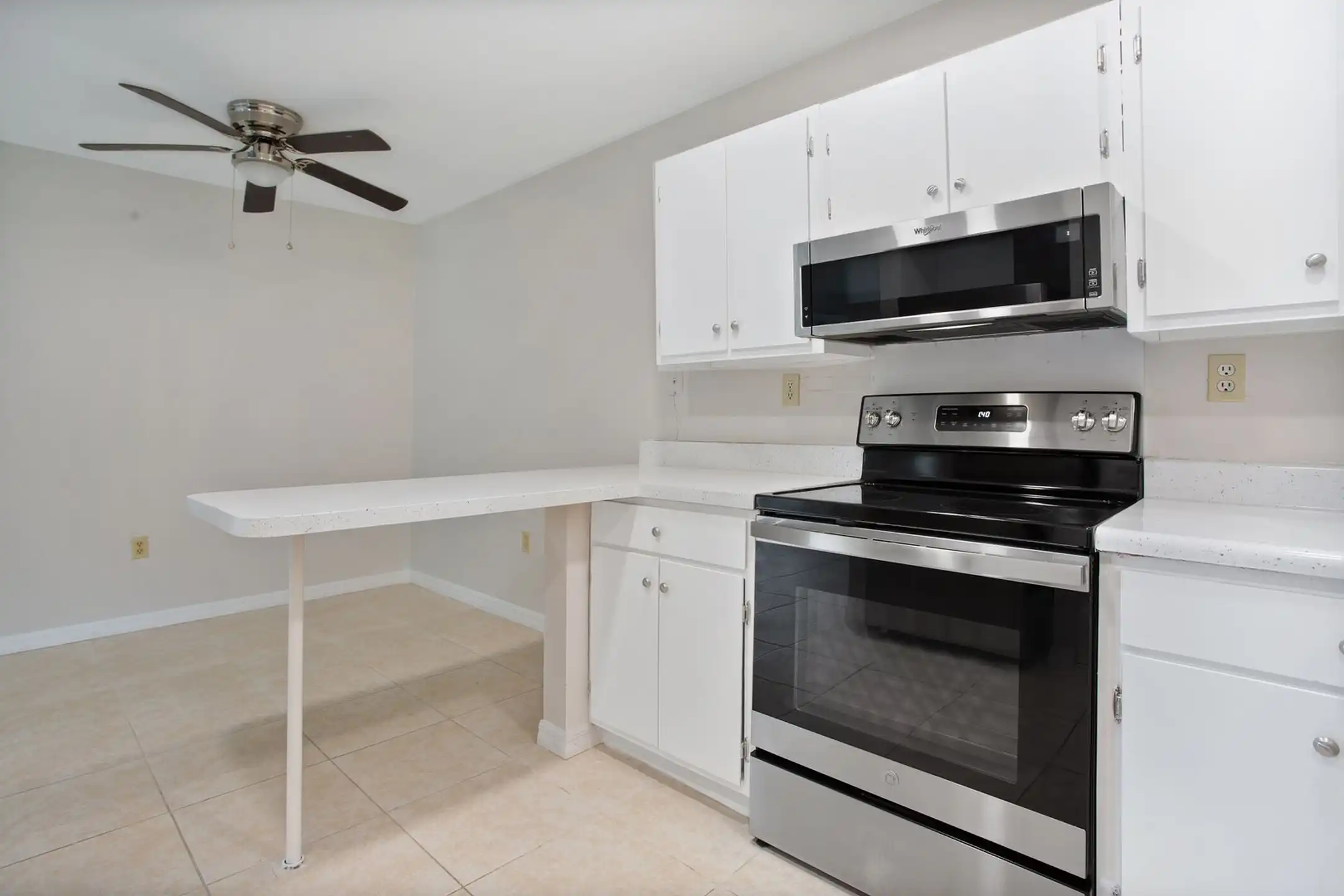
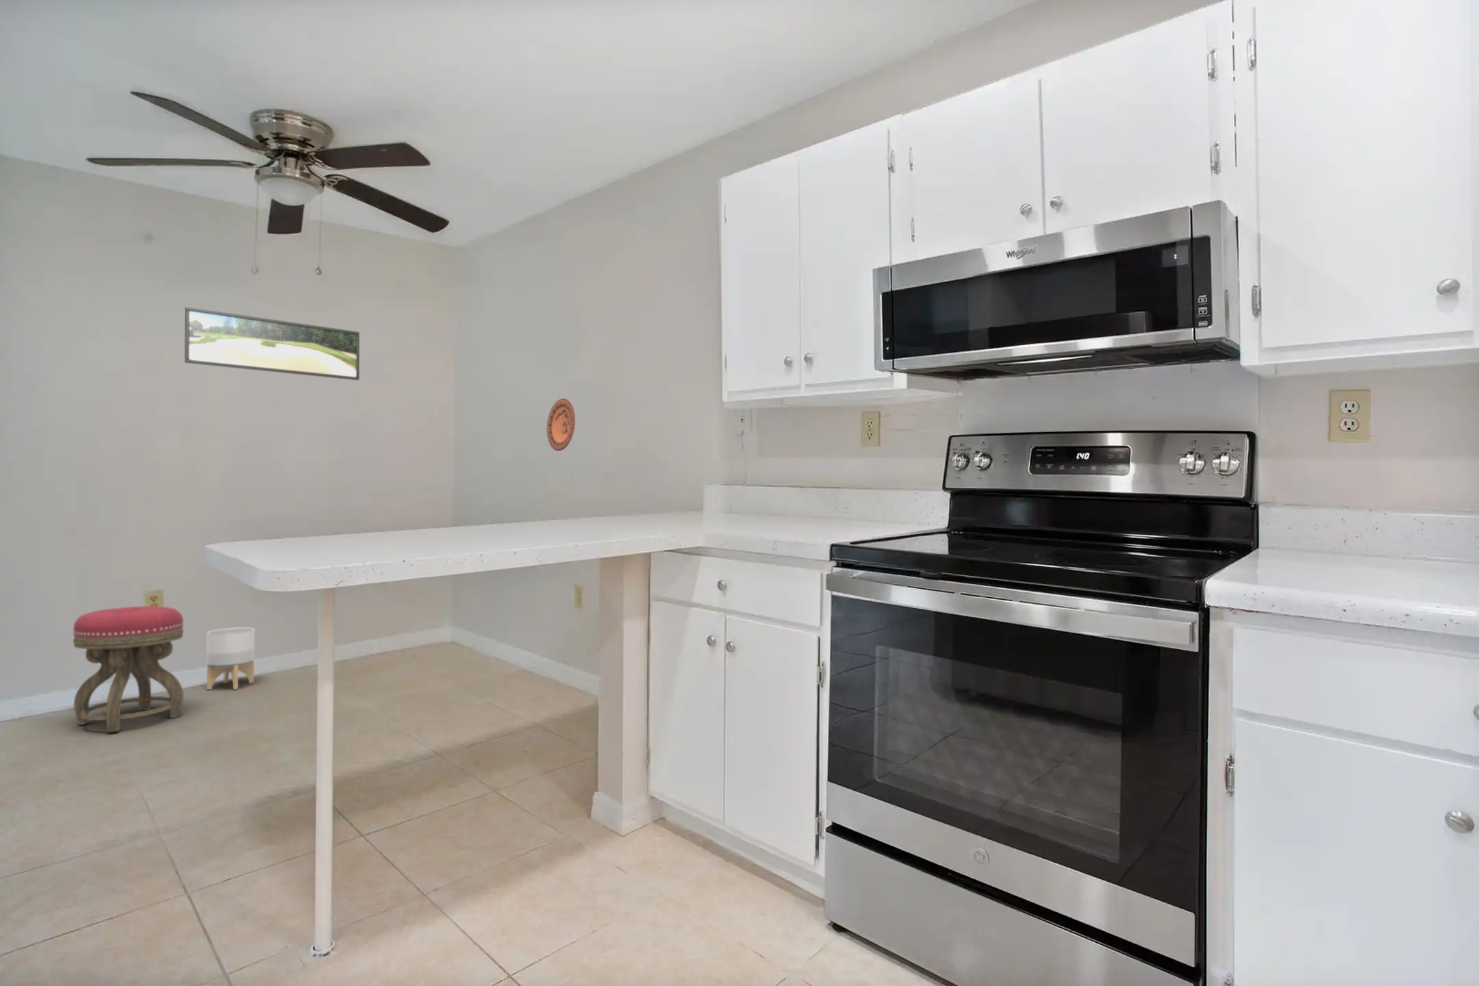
+ planter (231, 658)
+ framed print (278, 346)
+ decorative plate (561, 425)
+ stool (130, 665)
